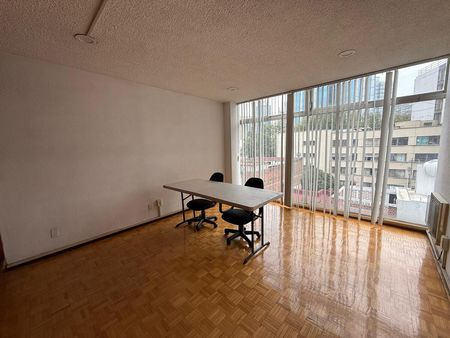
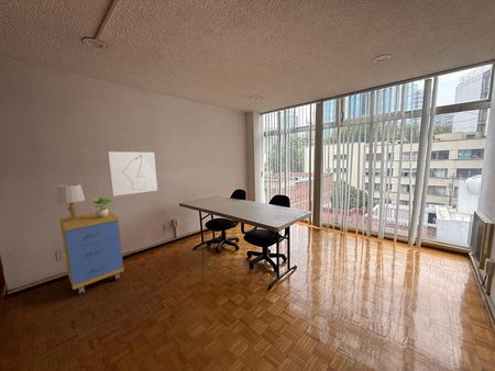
+ table lamp (70, 202)
+ potted plant (102, 206)
+ wall art (134, 172)
+ storage cabinet (92, 249)
